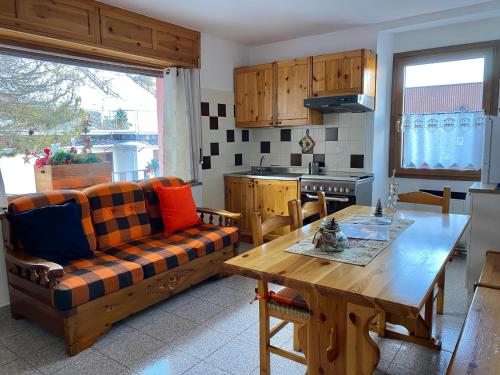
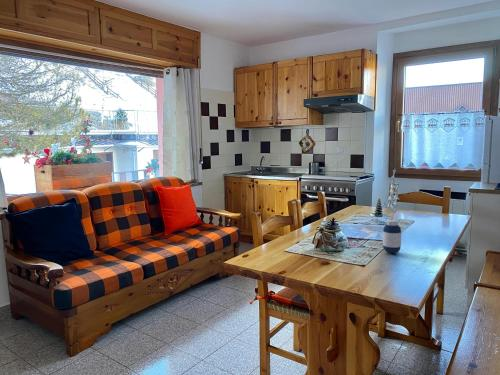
+ medicine bottle (391, 236)
